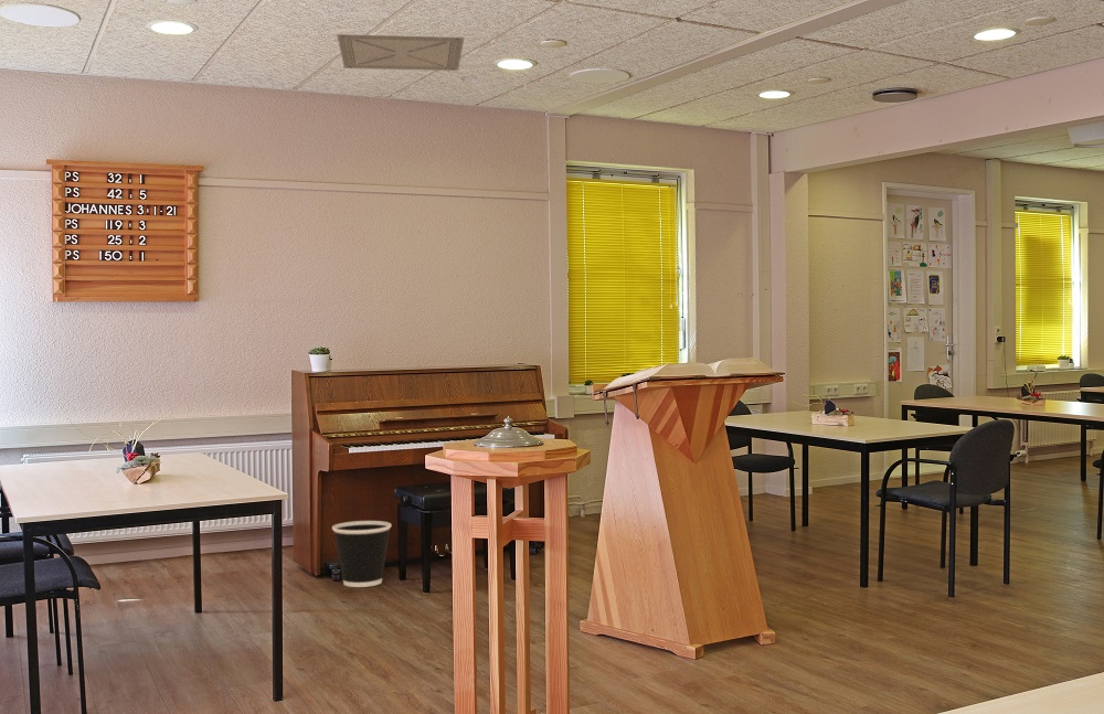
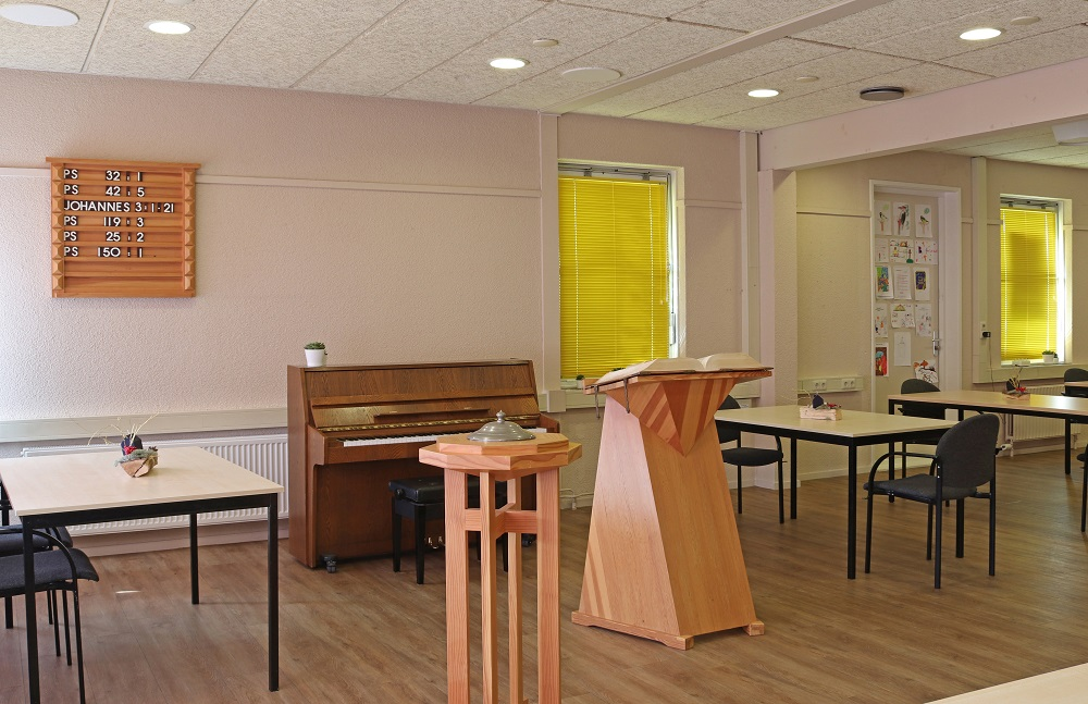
- wastebasket (362, 554)
- ceiling vent (401, 53)
